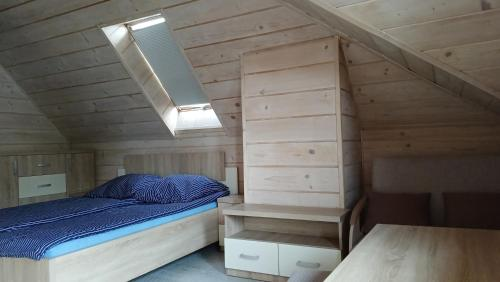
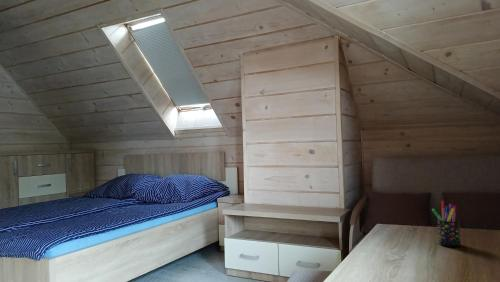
+ pen holder (445, 222)
